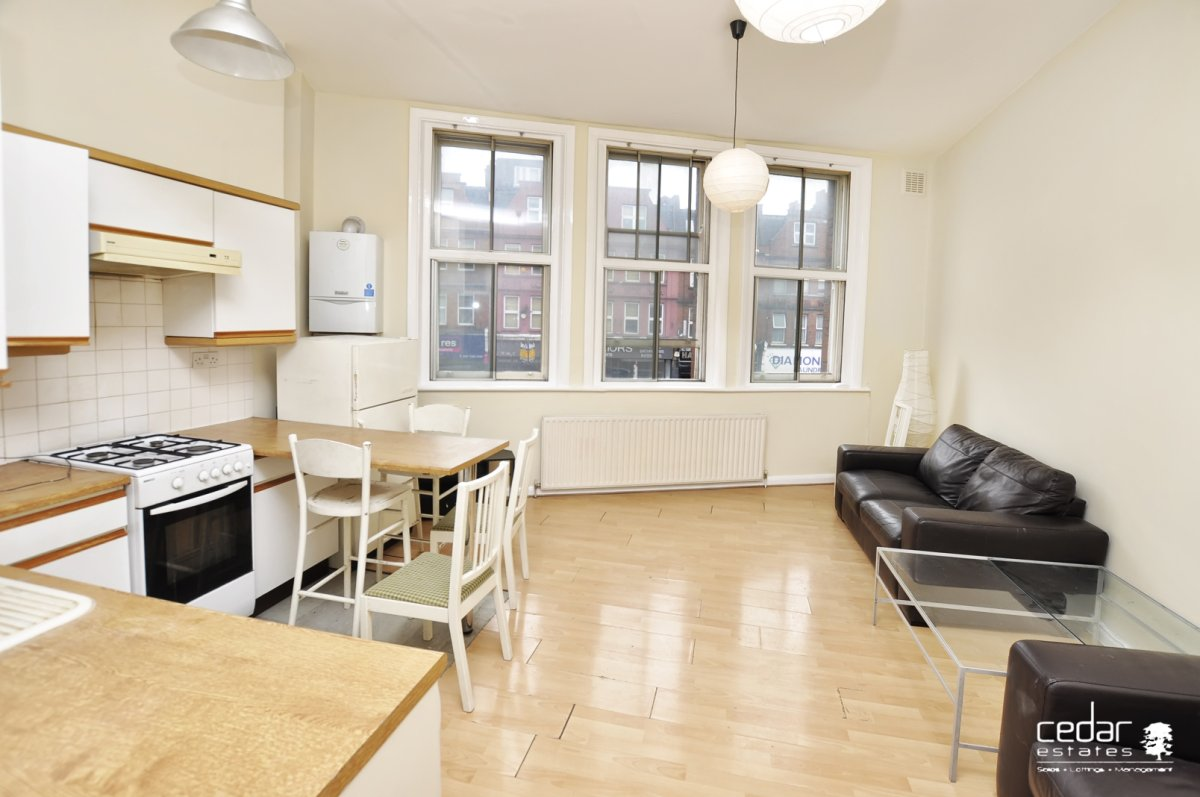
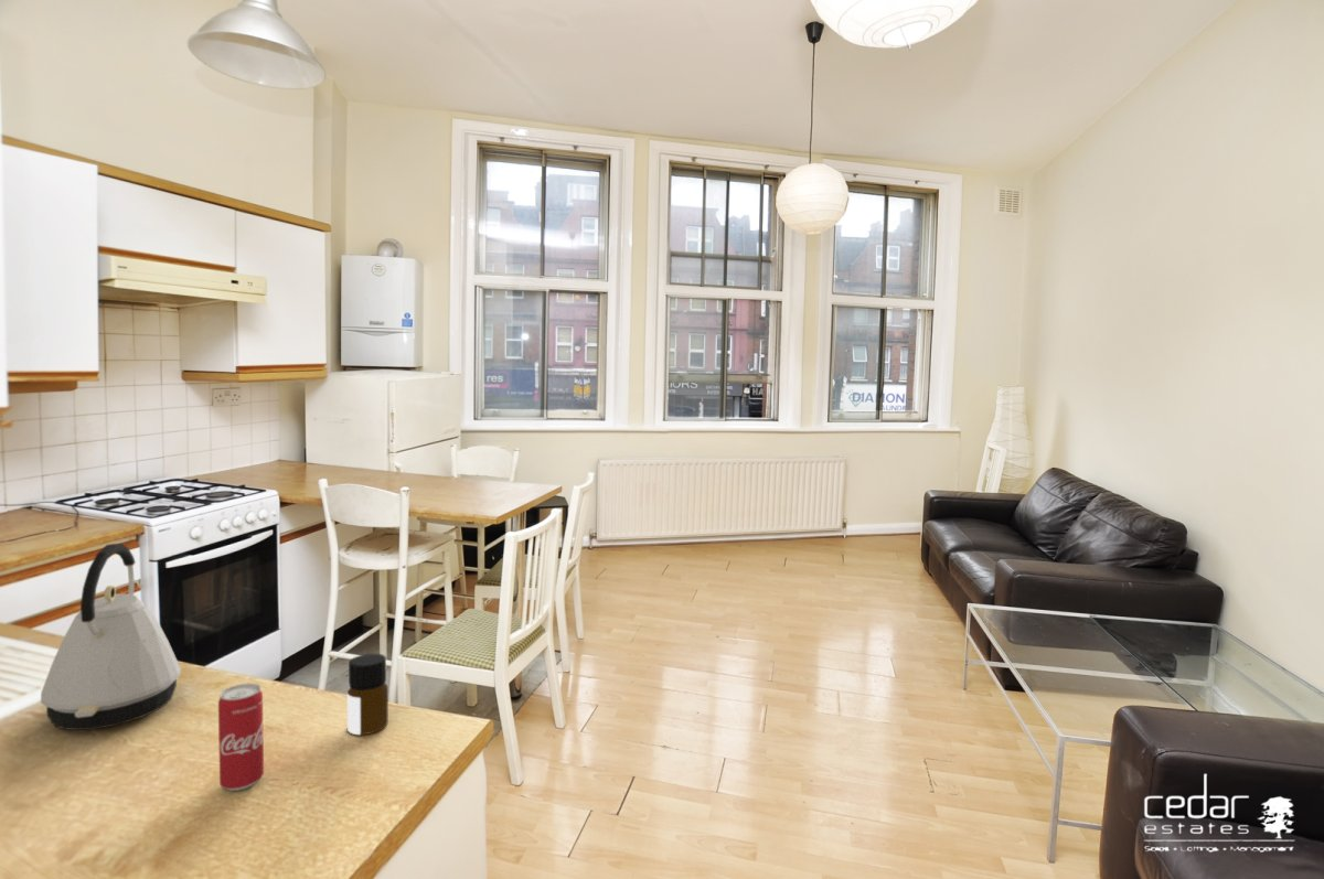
+ kettle (114, 626)
+ beverage can (241, 737)
+ bottle (367, 693)
